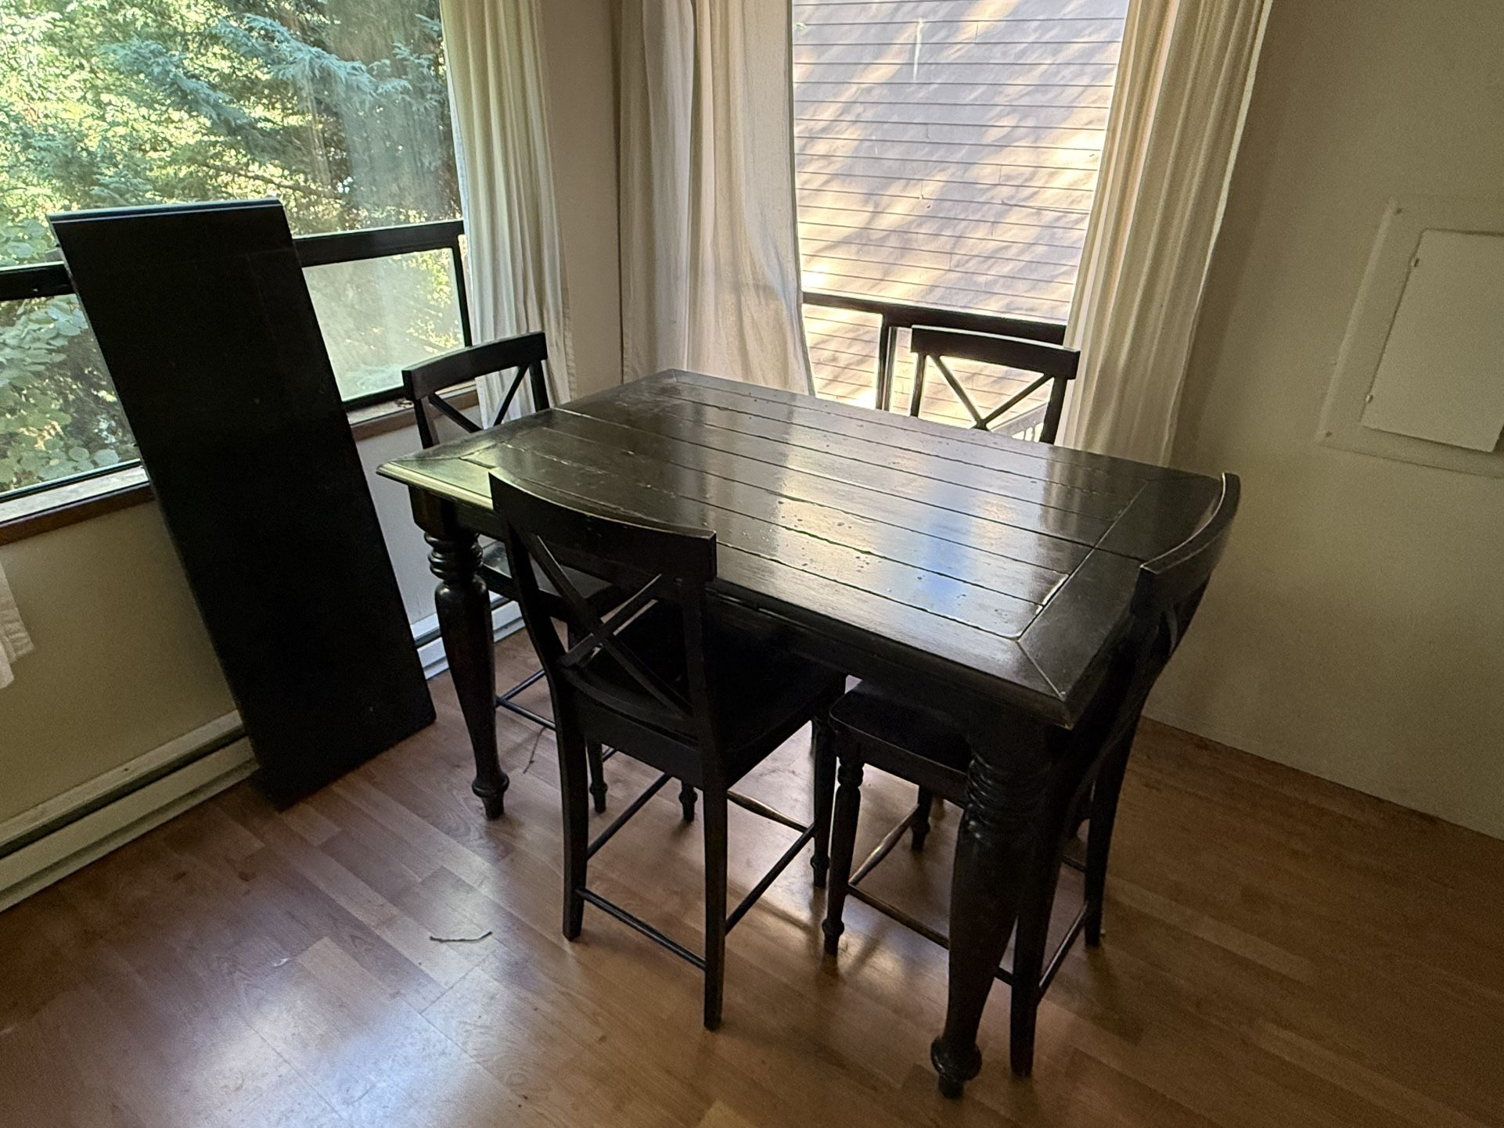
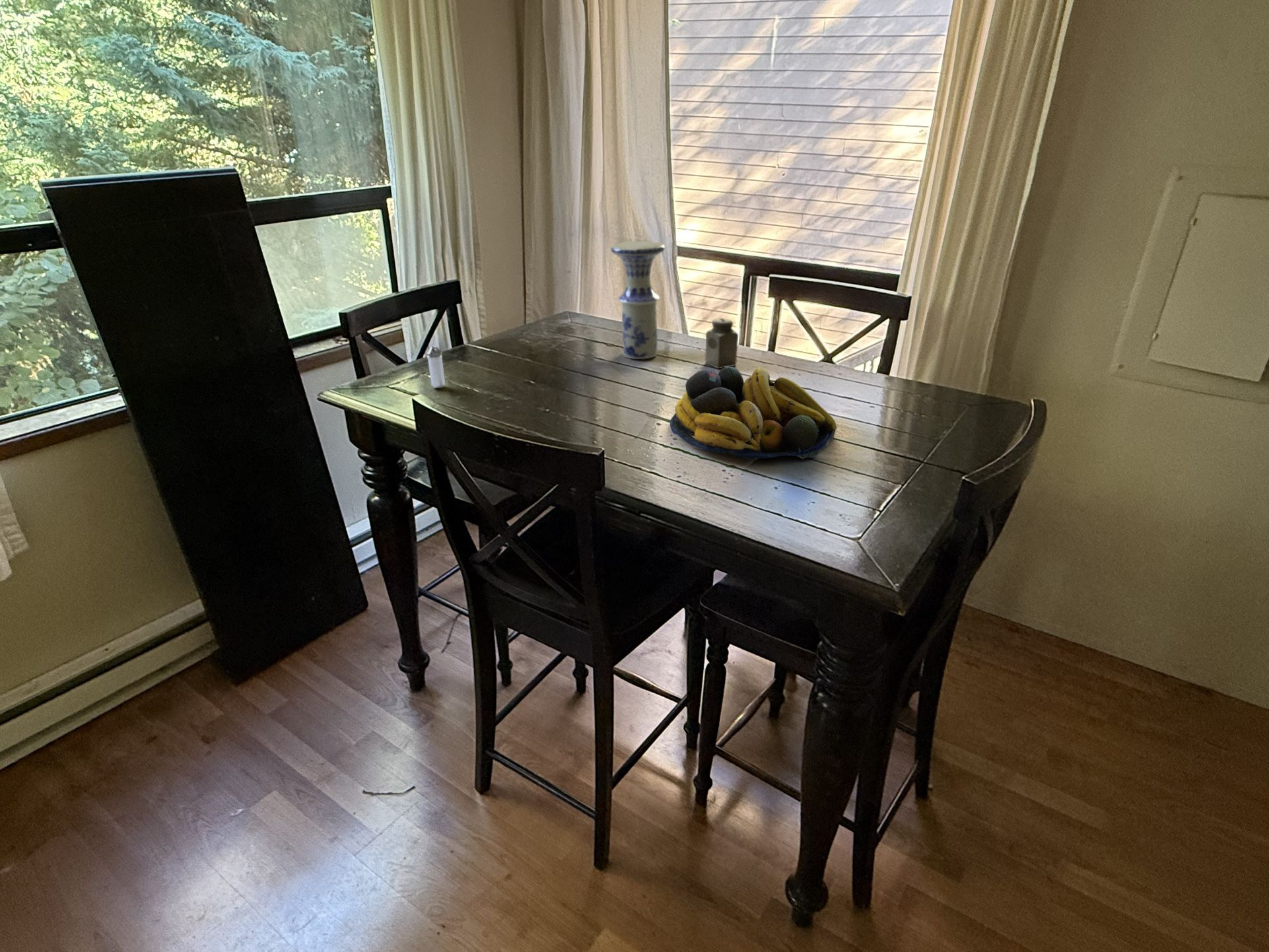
+ fruit bowl (751, 401)
+ shaker (436, 366)
+ vase (638, 302)
+ salt shaker (722, 342)
